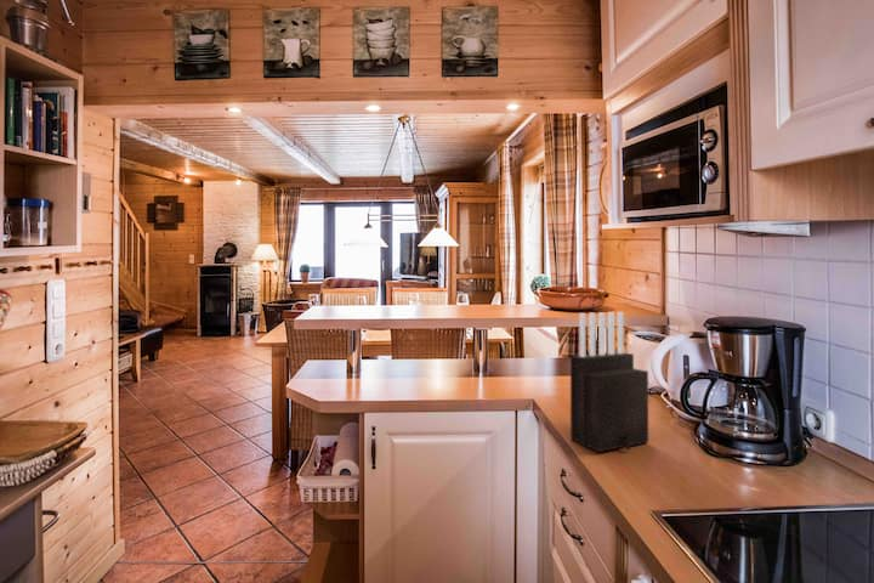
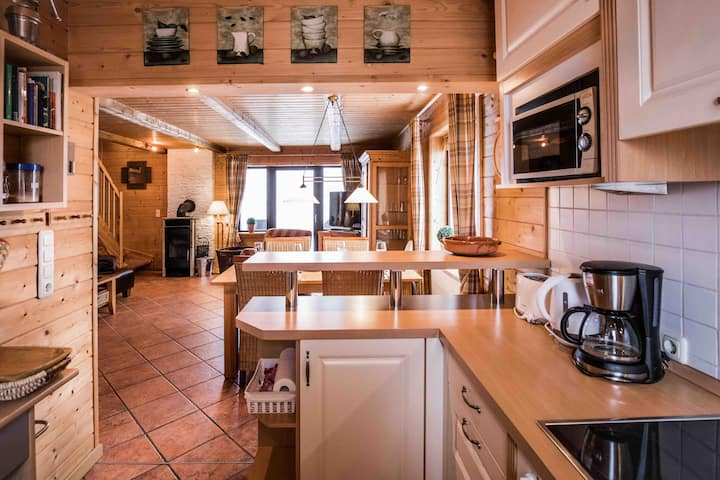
- knife block (612, 378)
